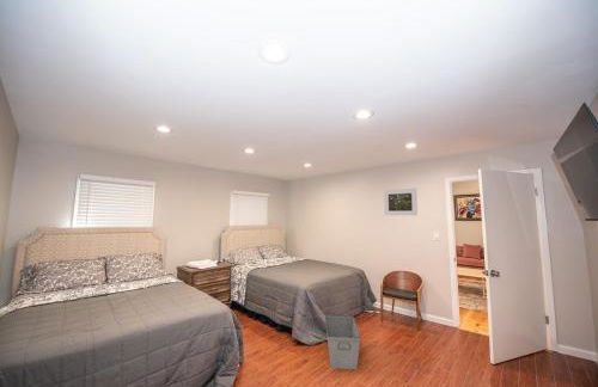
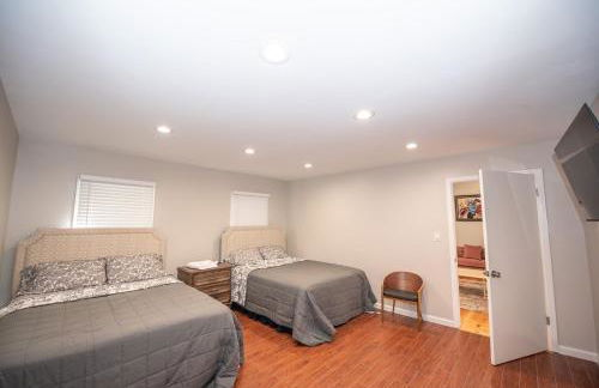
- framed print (399, 202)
- storage bin (341, 339)
